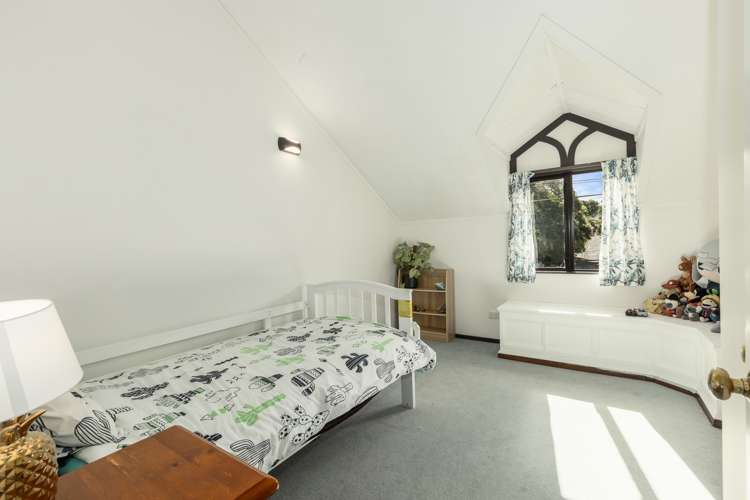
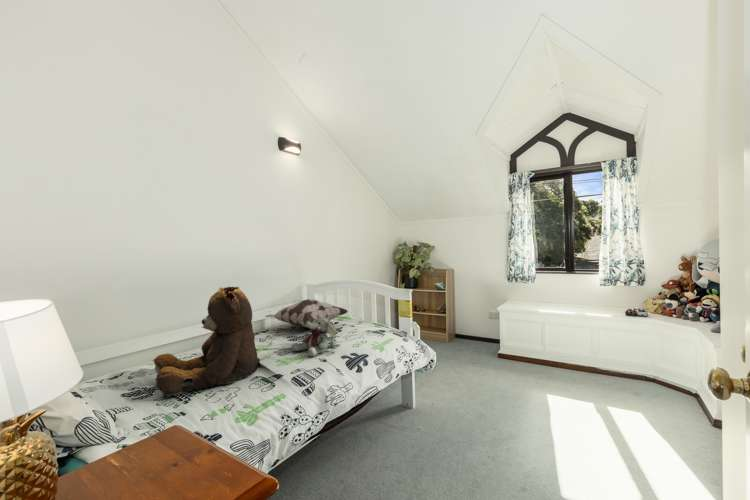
+ teddy bear (212, 333)
+ plush elephant (318, 332)
+ decorative pillow (307, 313)
